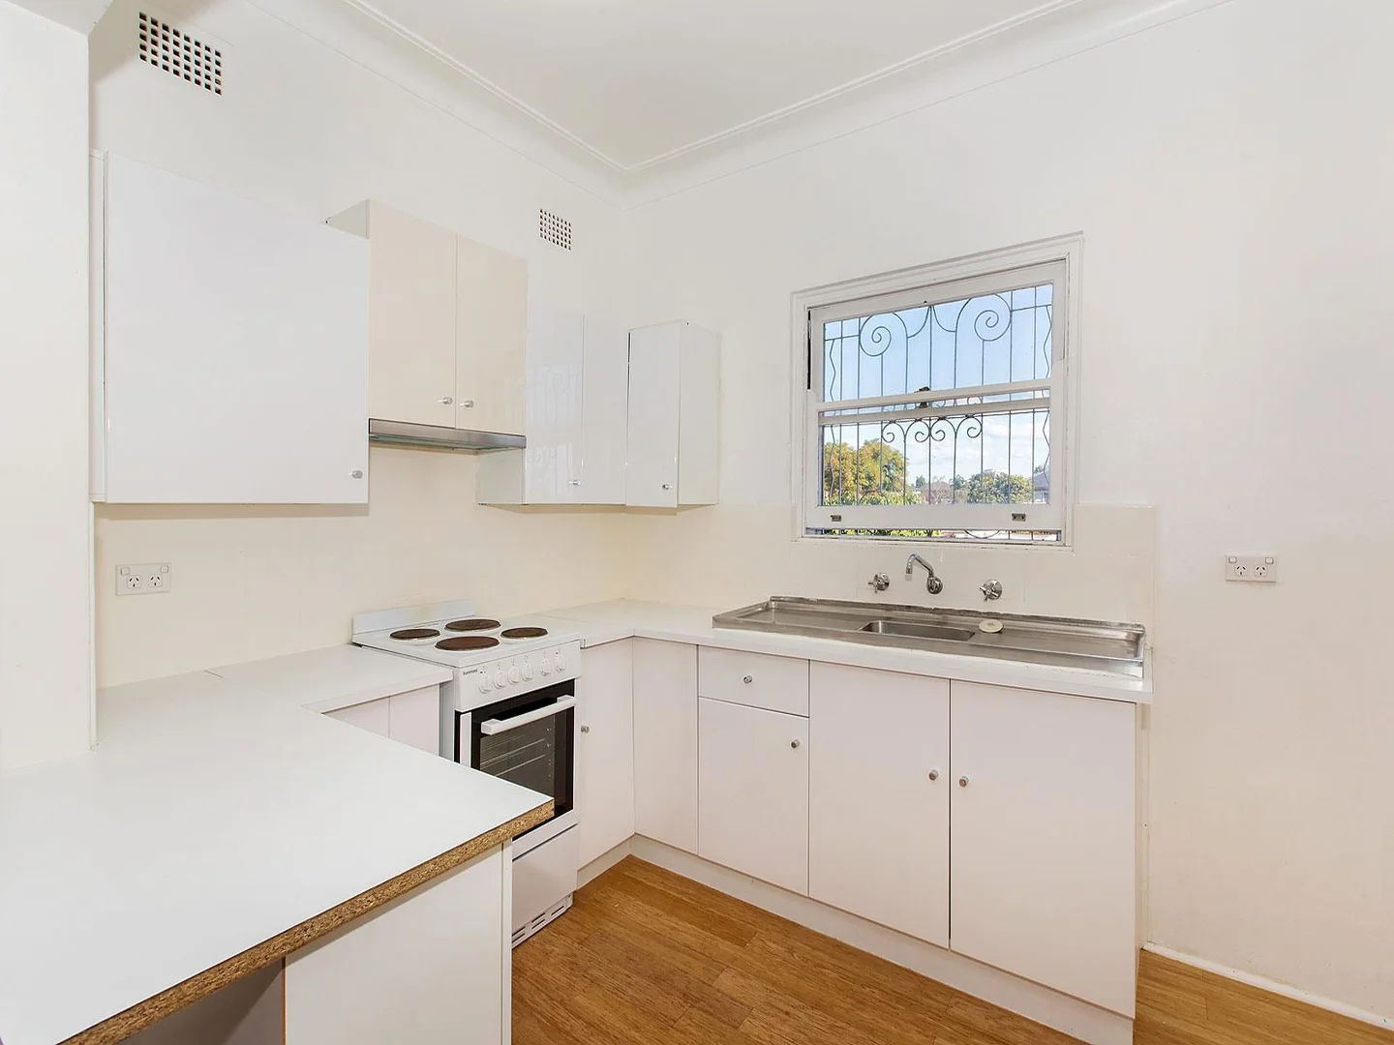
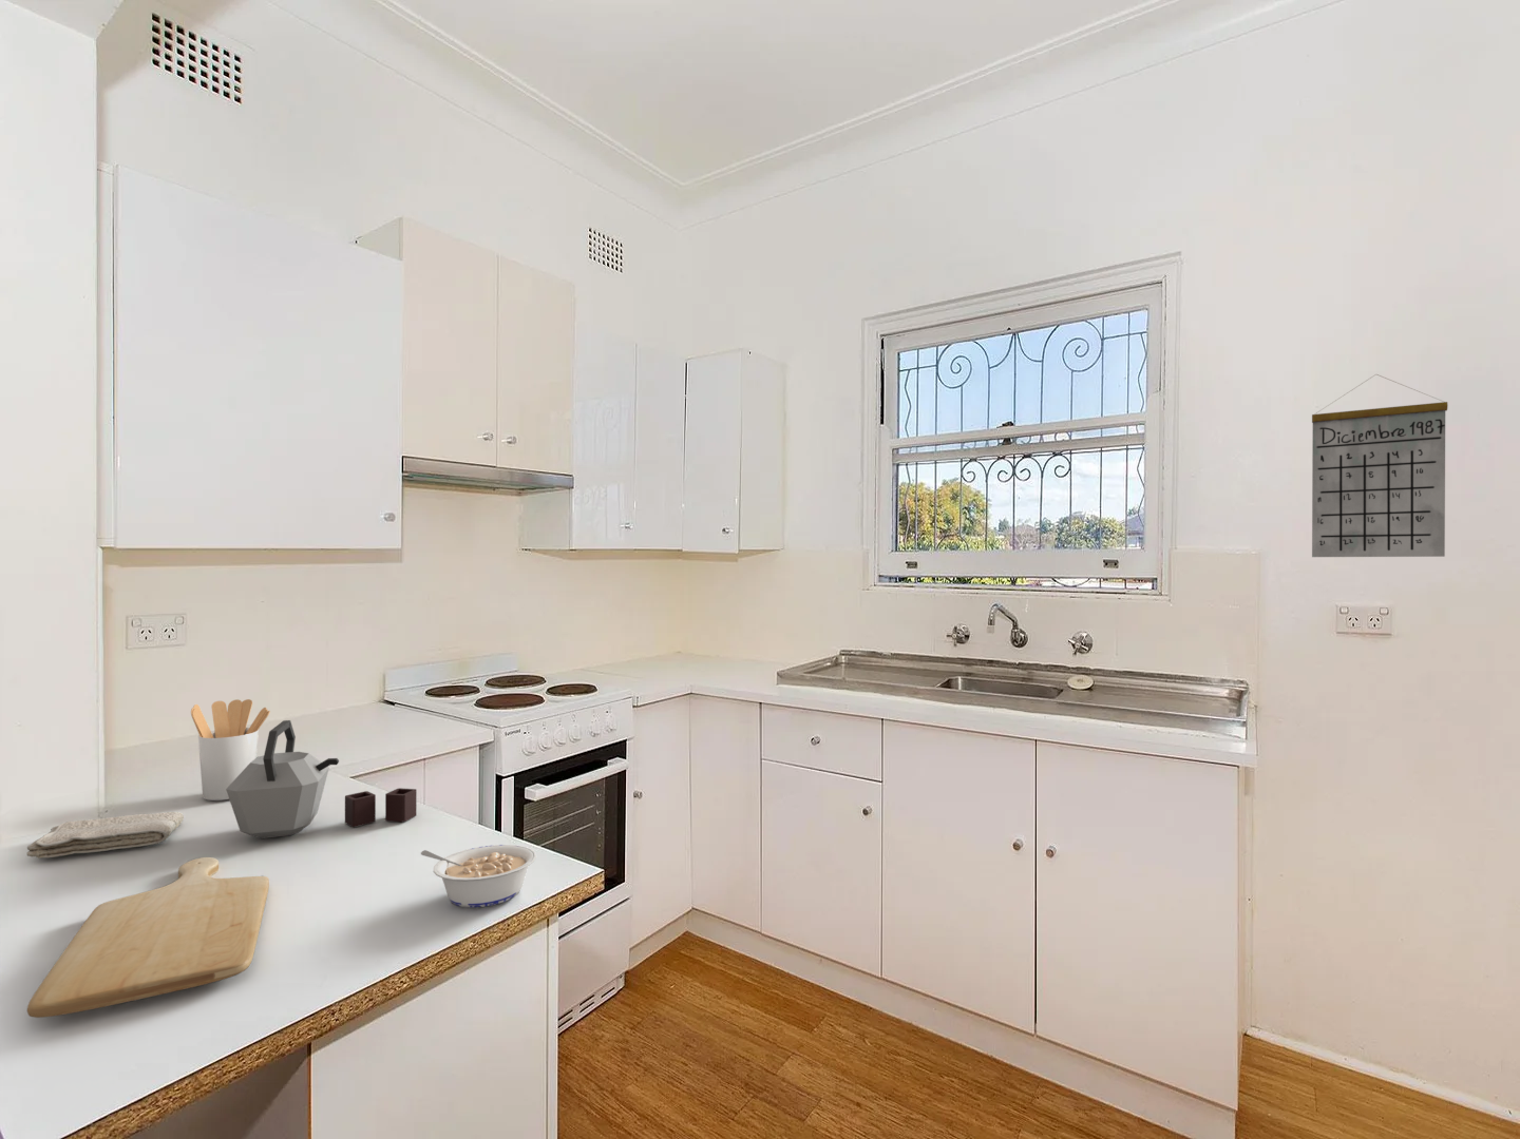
+ washcloth (110, 832)
+ legume (481, 875)
+ utensil holder (229, 745)
+ kettle (327, 772)
+ chopping board (176, 915)
+ calendar (1376, 464)
